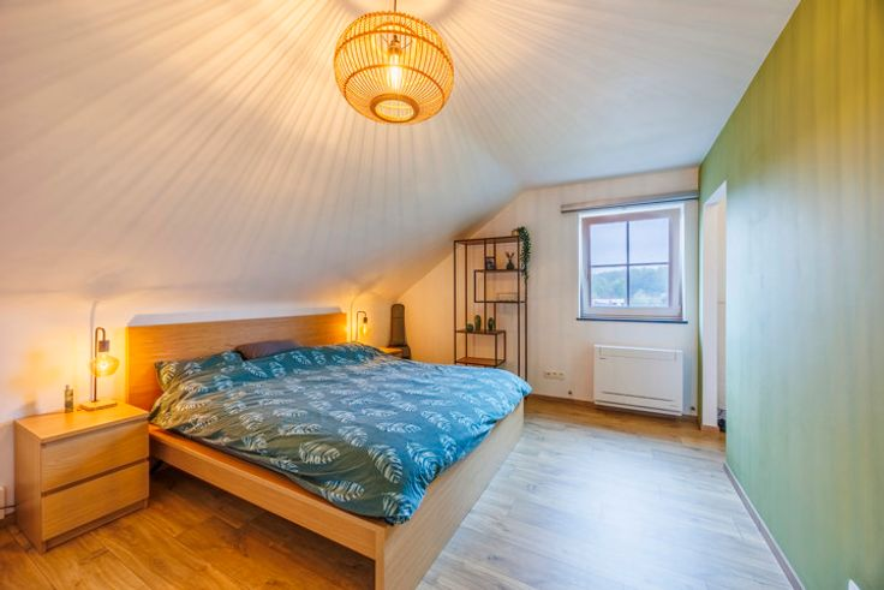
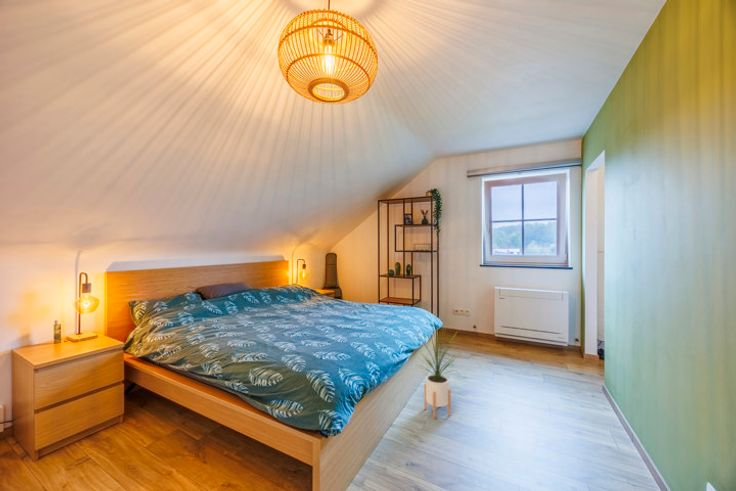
+ house plant (436, 367)
